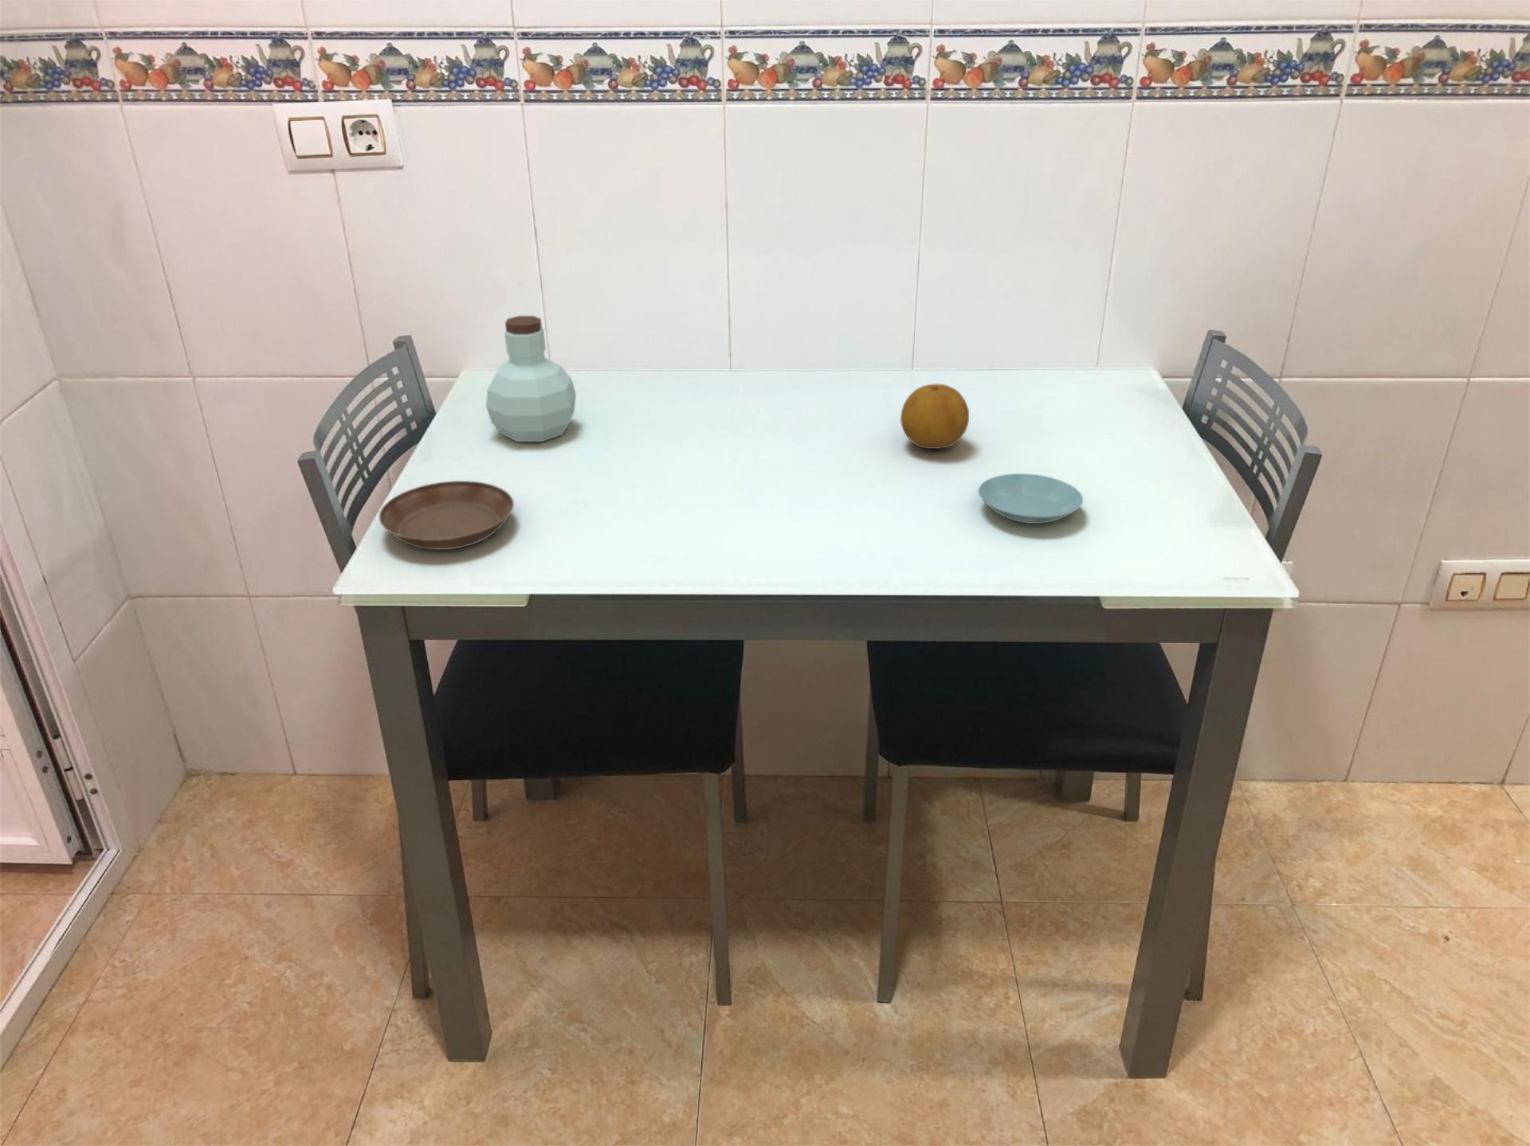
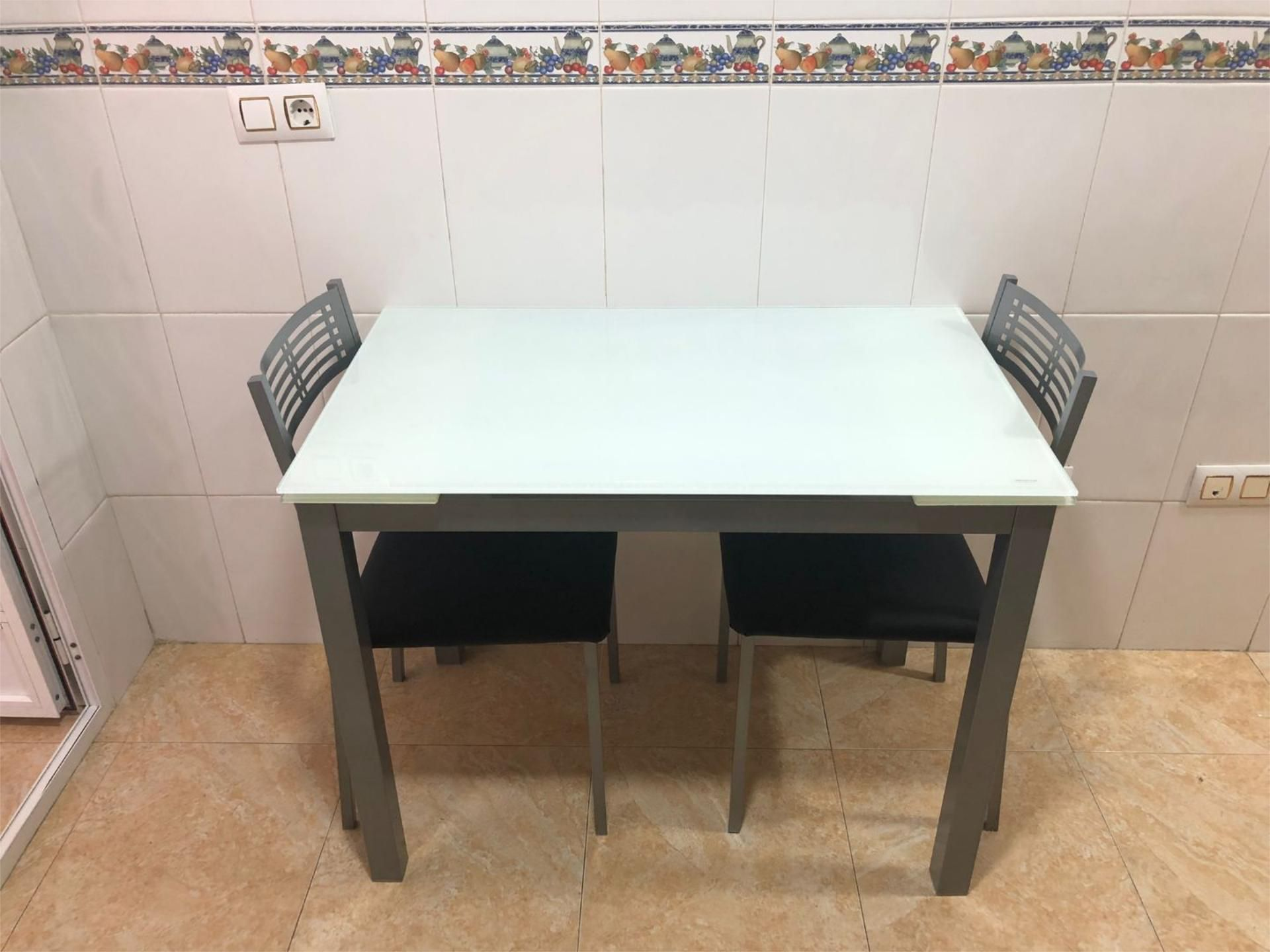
- jar (529, 377)
- fruit (935, 417)
- saucer (1029, 502)
- saucer (448, 518)
